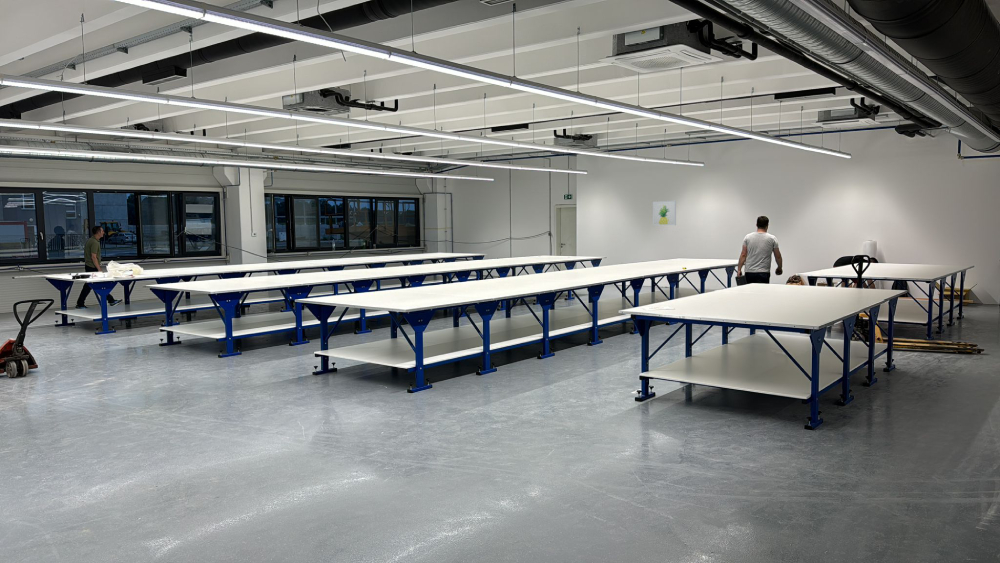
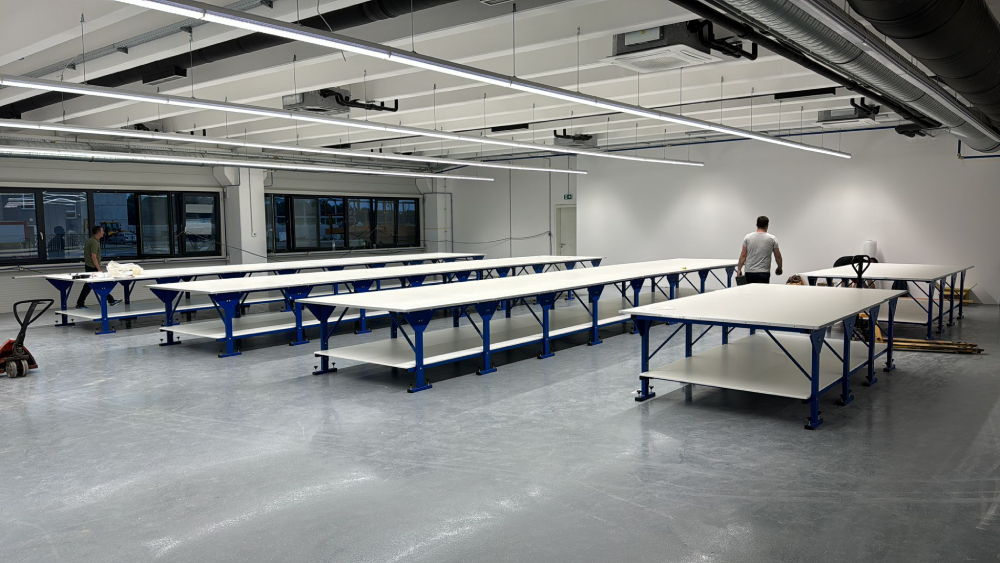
- wall art (664, 213)
